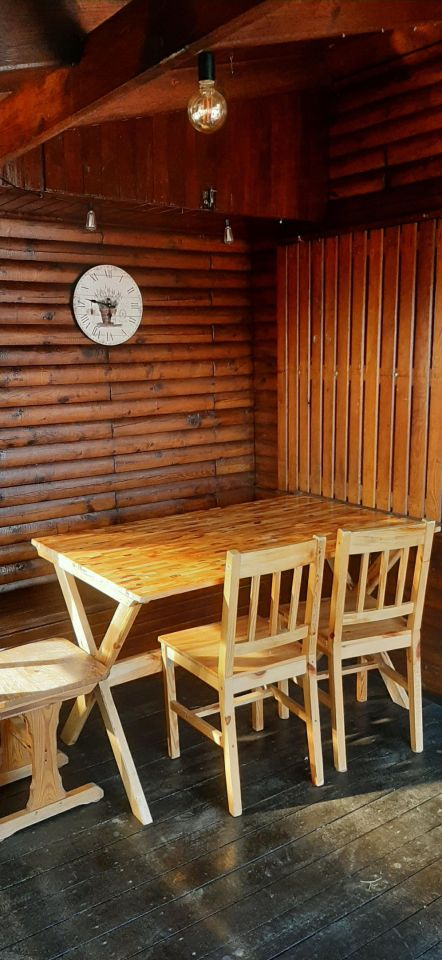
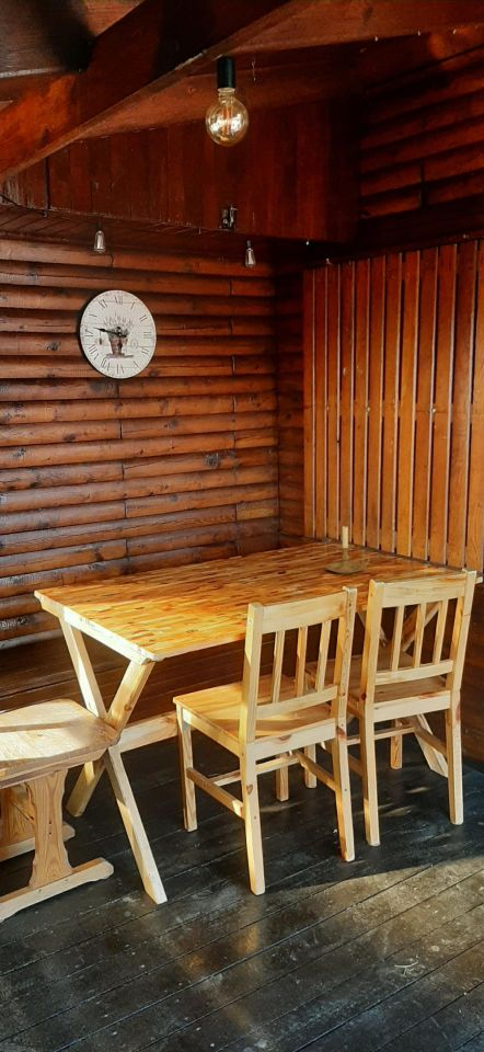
+ candle holder (345, 548)
